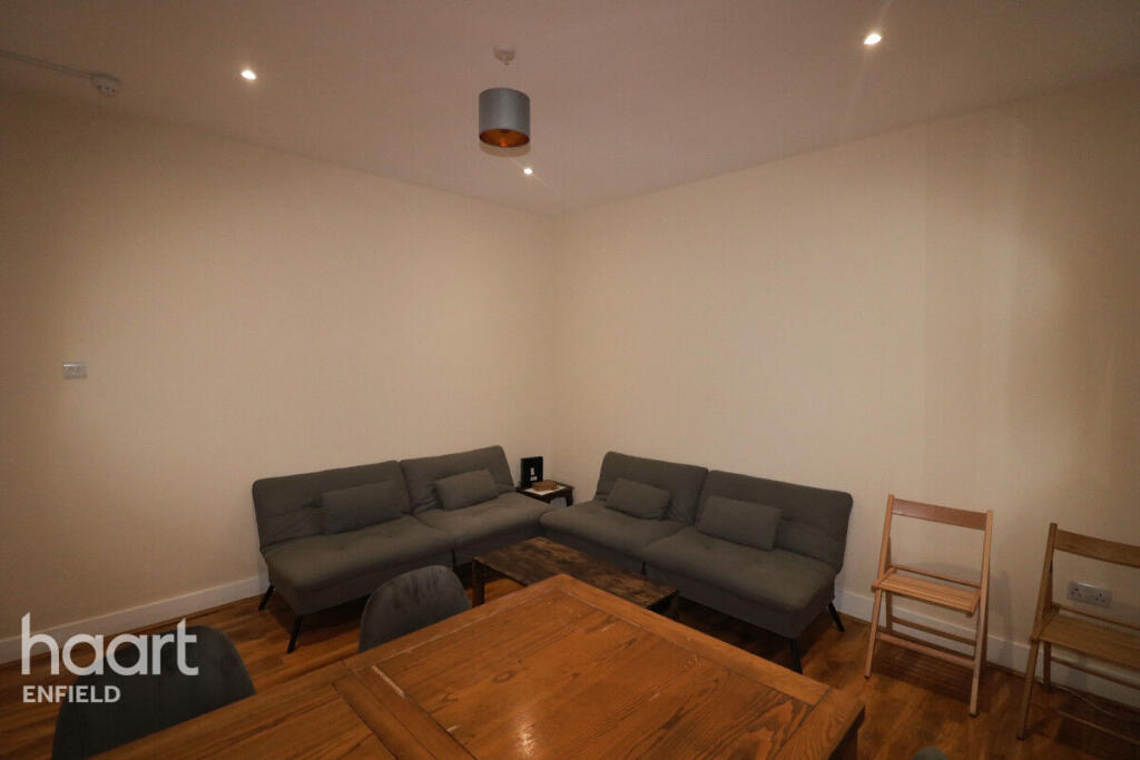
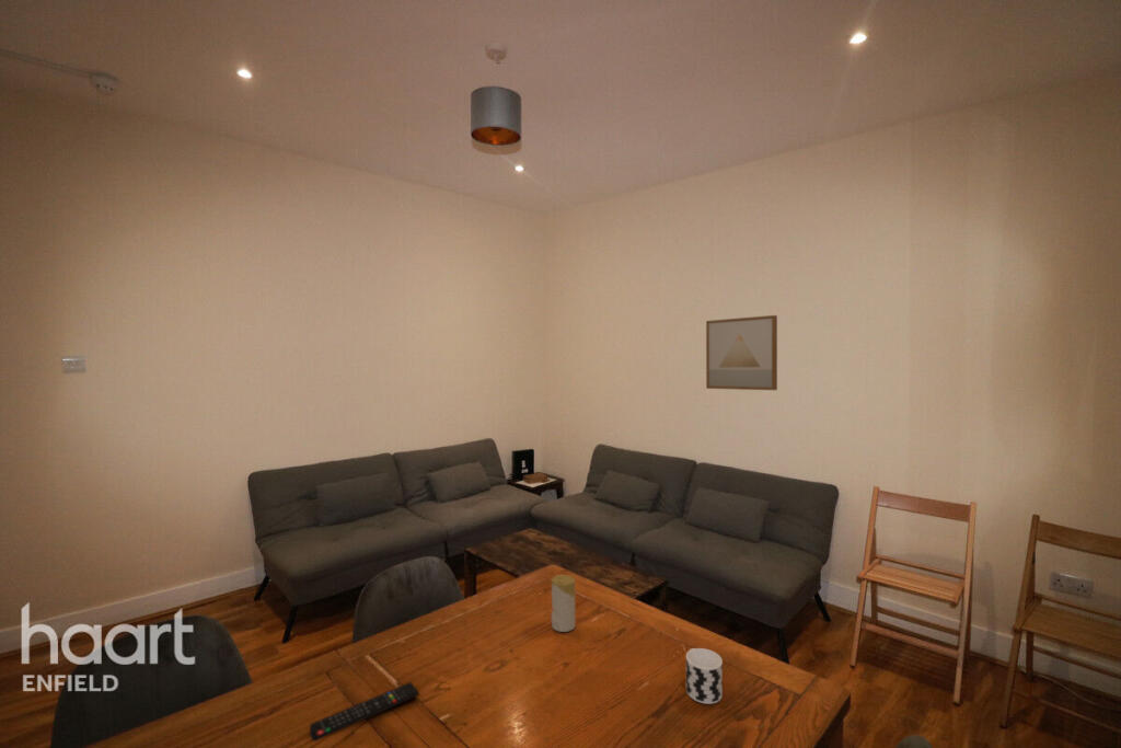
+ wall art (739, 354)
+ remote control (366, 711)
+ candle (563, 602)
+ cup (701, 671)
